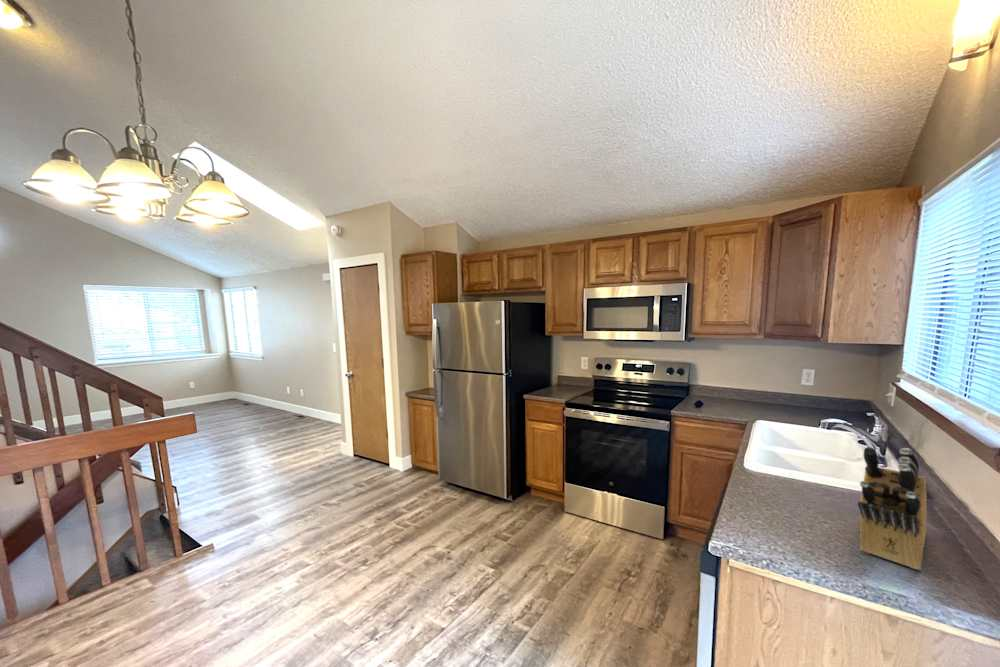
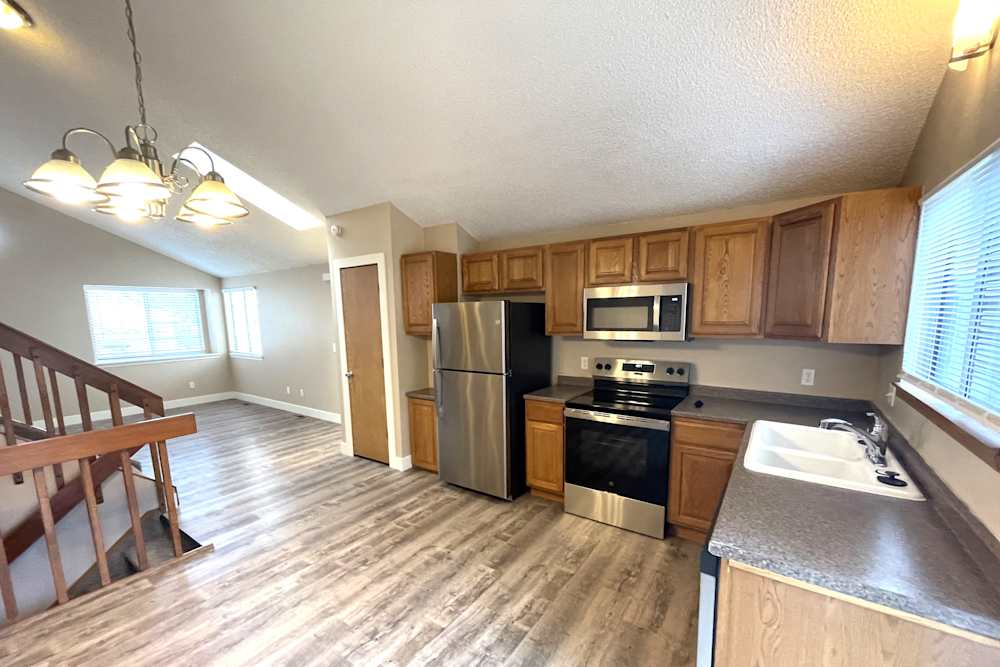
- knife block (894, 492)
